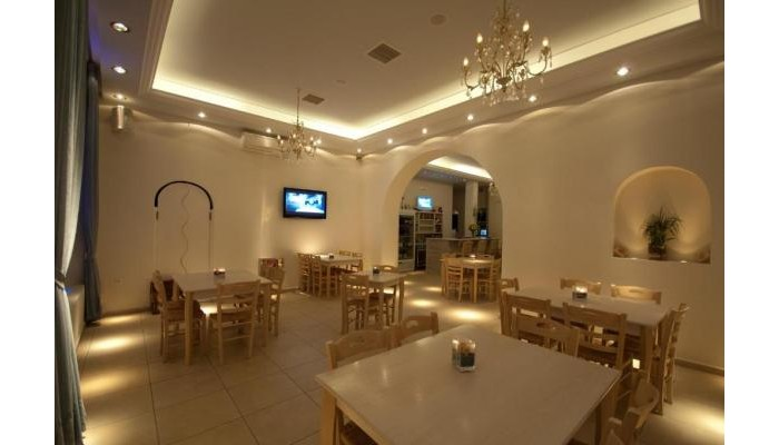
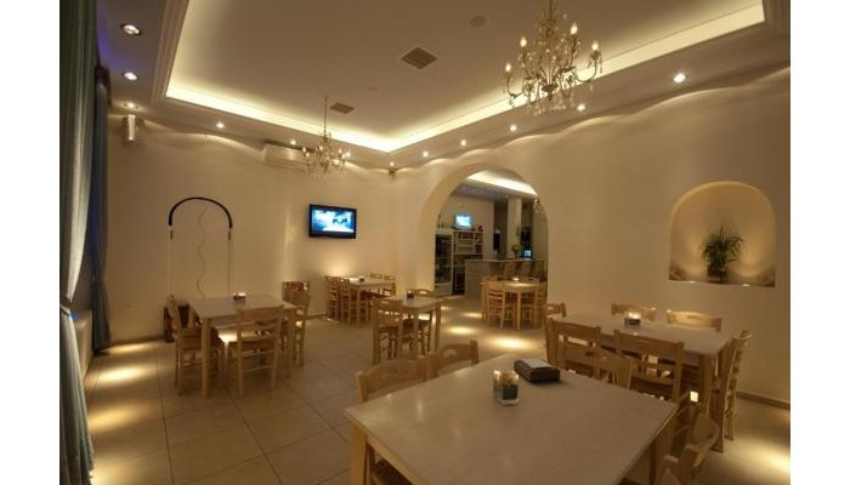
+ napkin holder (536, 367)
